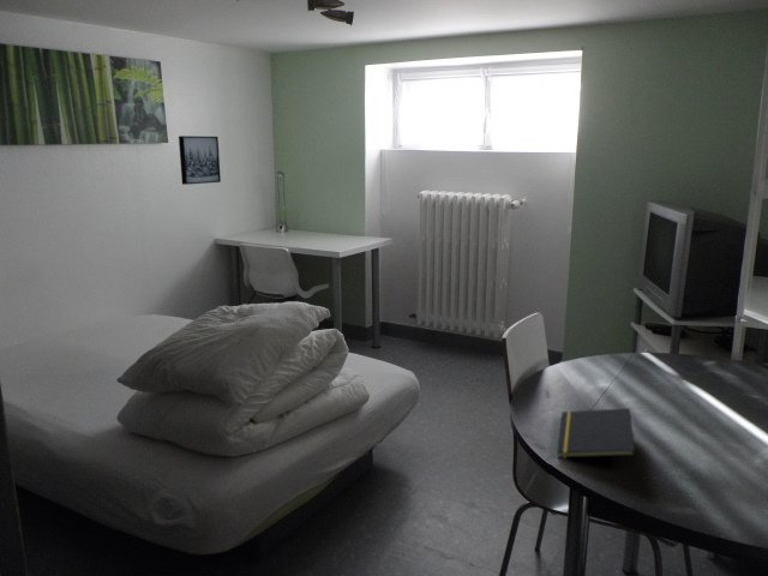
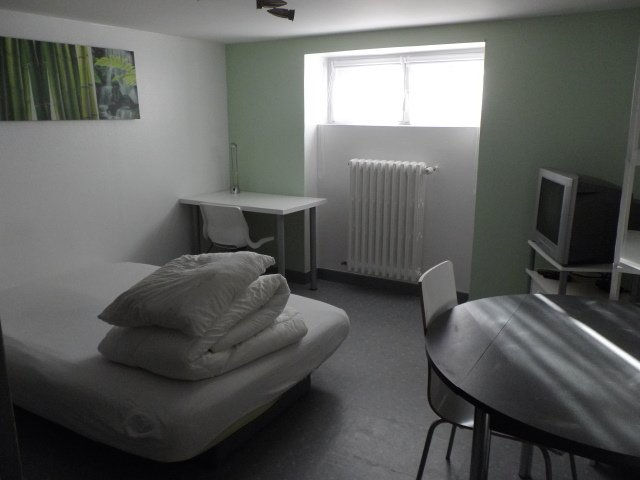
- wall art (199, 160)
- notepad (595, 431)
